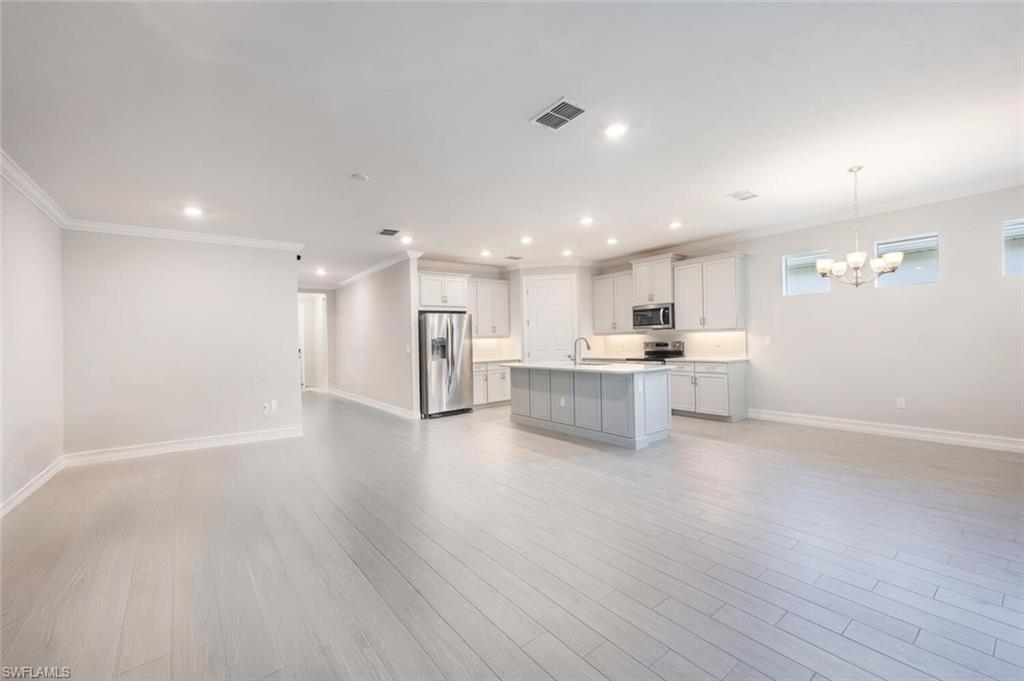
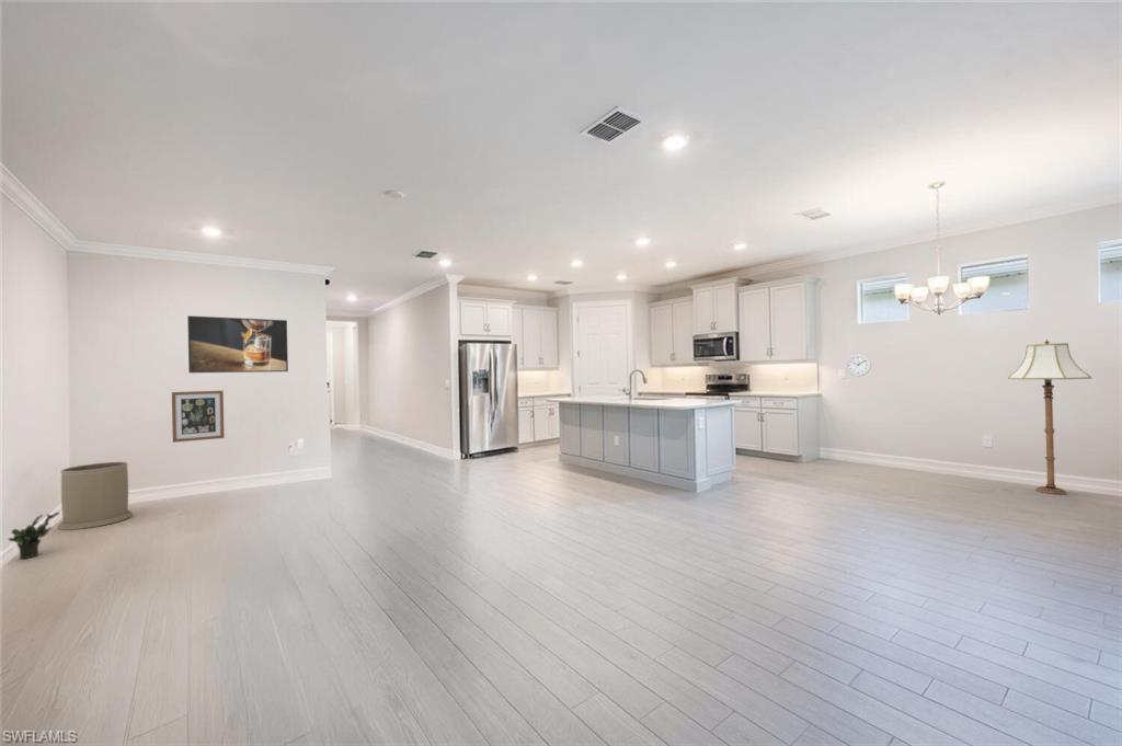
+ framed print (240, 345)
+ wall art (198, 415)
+ wall clock (857, 365)
+ potted plant (37, 533)
+ trash can (95, 493)
+ floor lamp (1049, 415)
